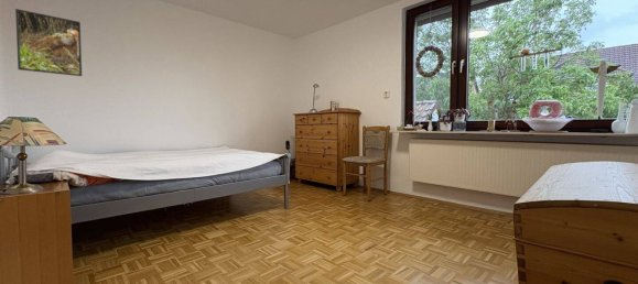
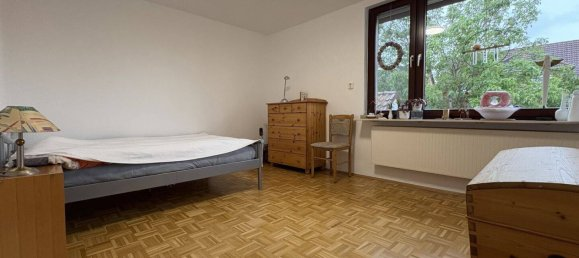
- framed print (51, 44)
